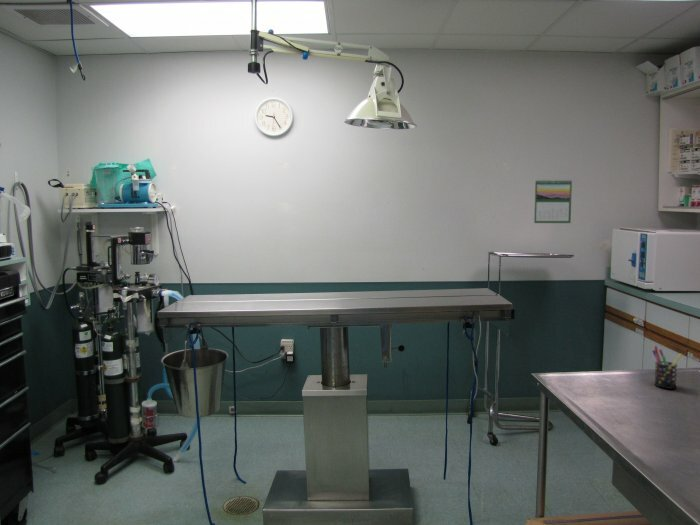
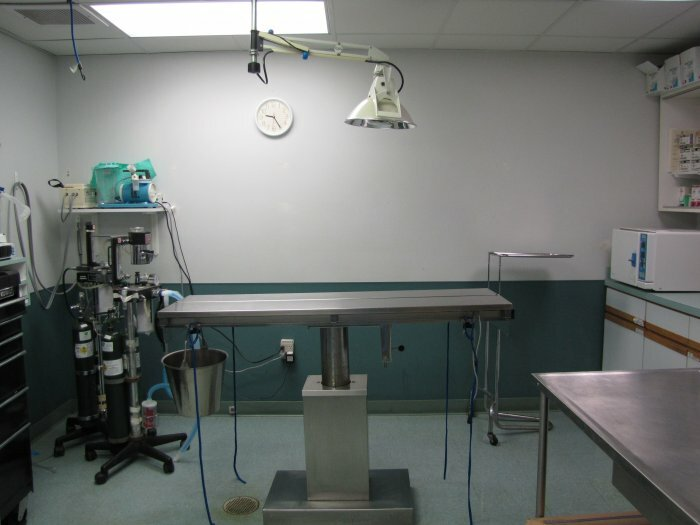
- calendar (552, 201)
- pen holder (664, 366)
